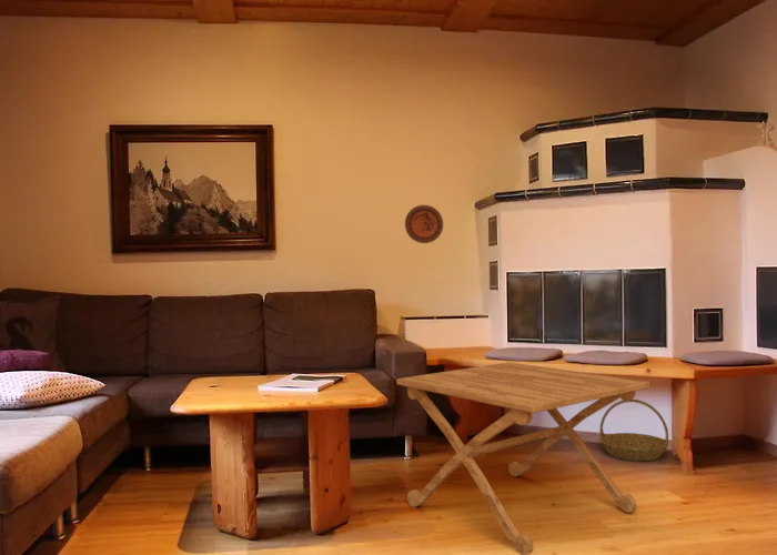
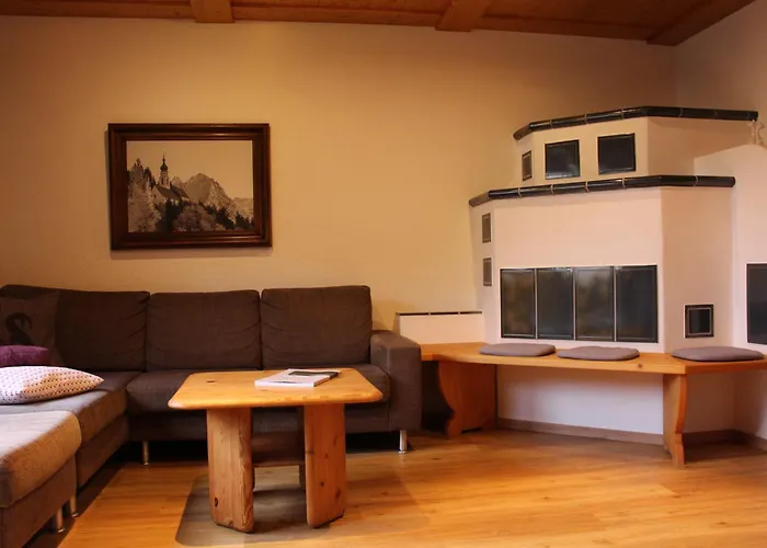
- side table (519, 443)
- decorative plate (424, 223)
- basket (633, 433)
